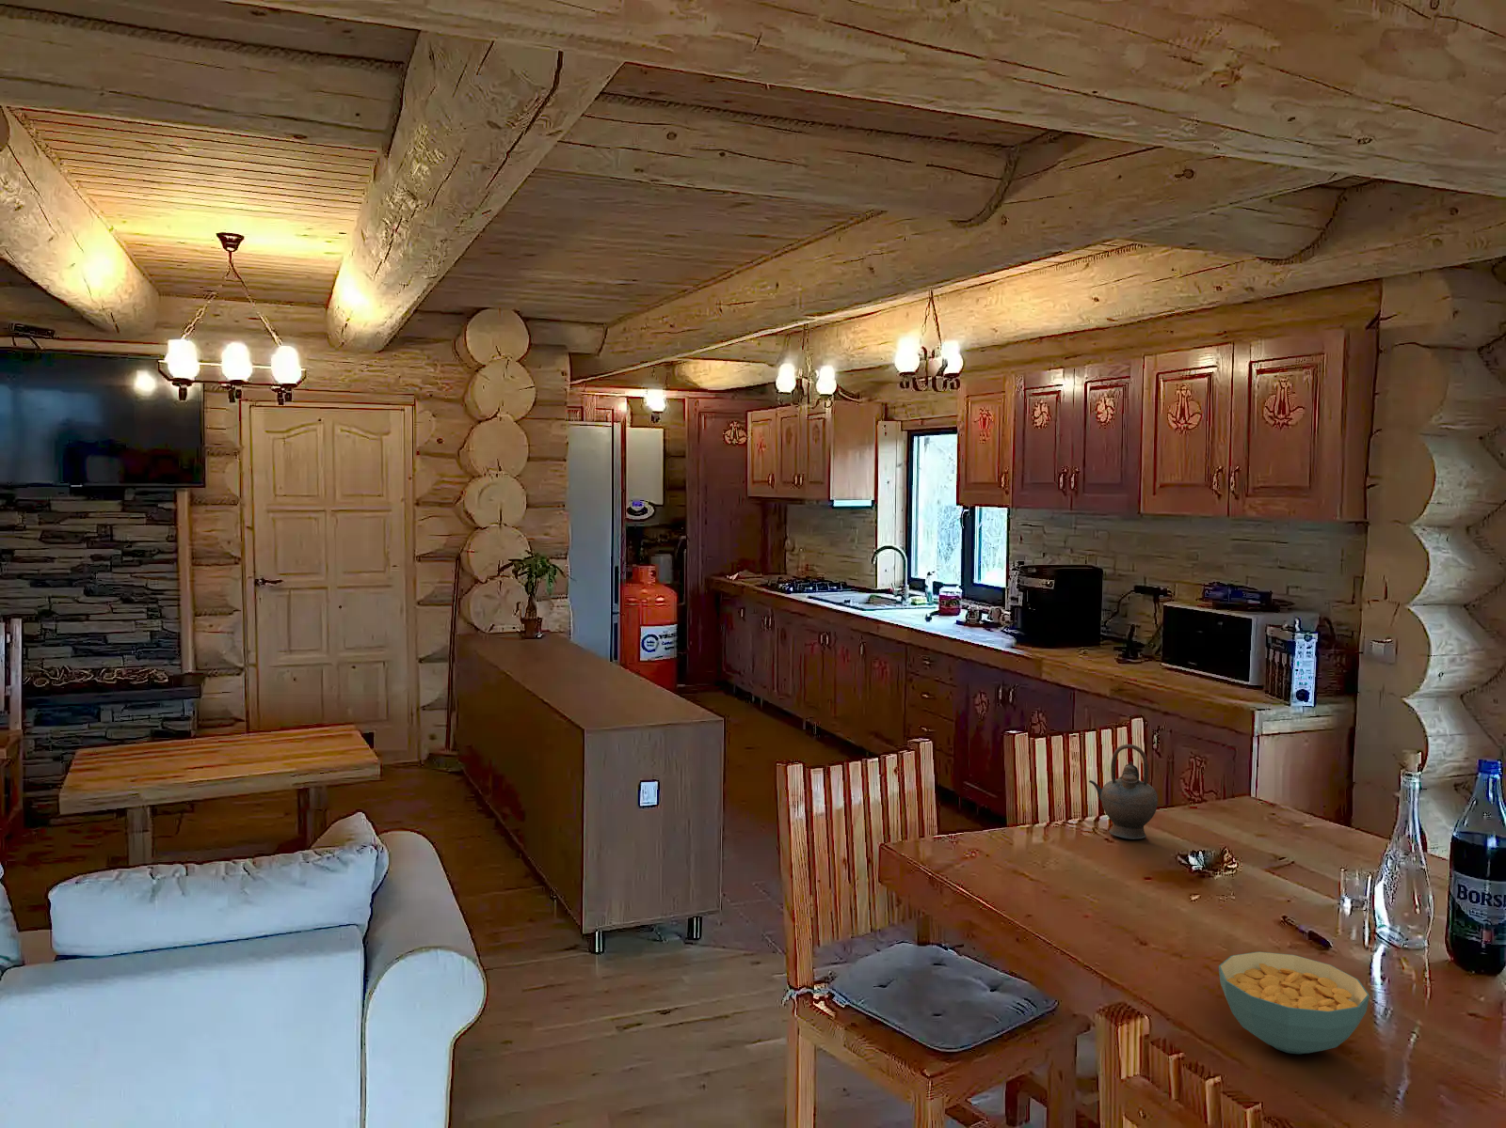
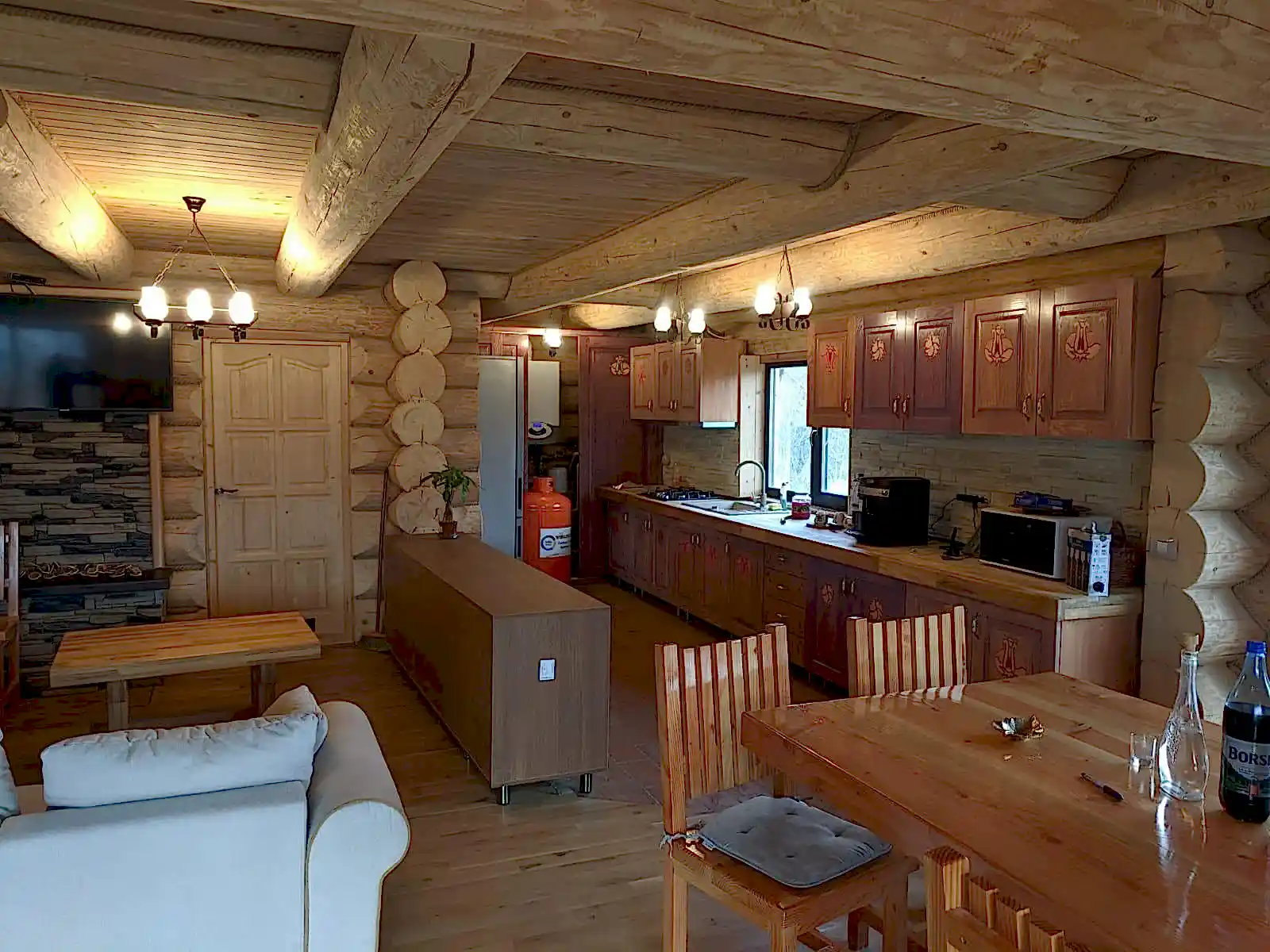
- cereal bowl (1290, 1012)
- teapot (1123, 789)
